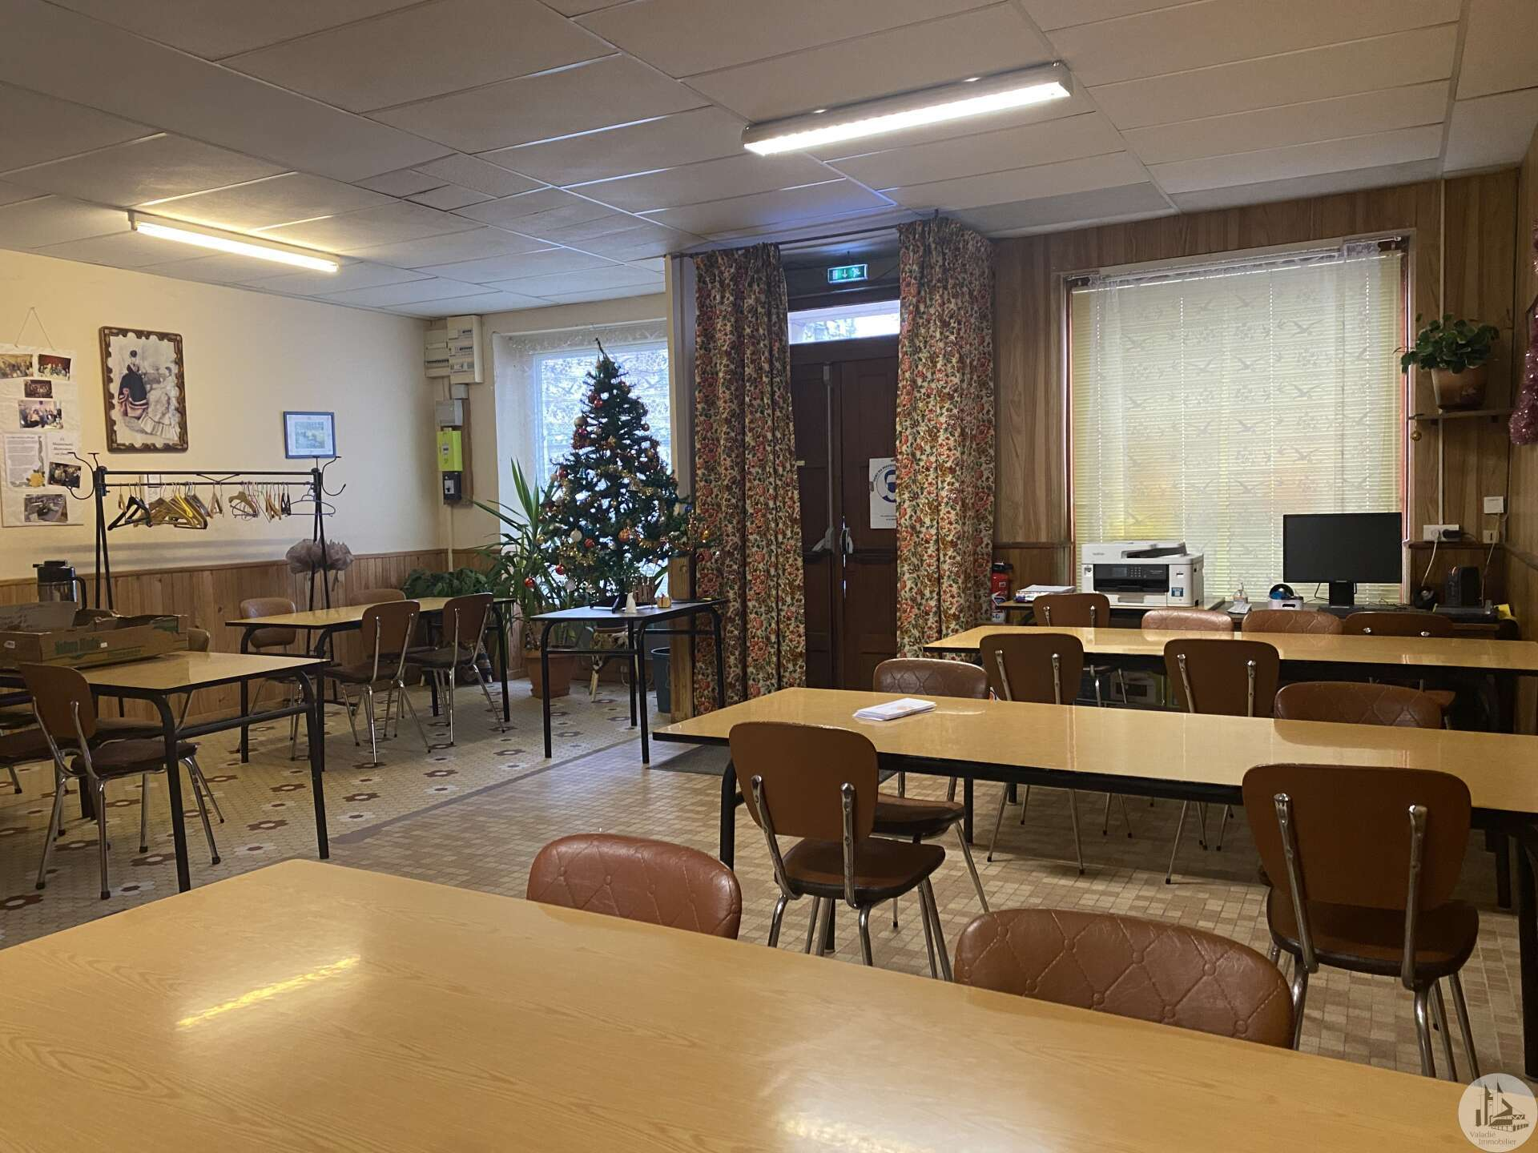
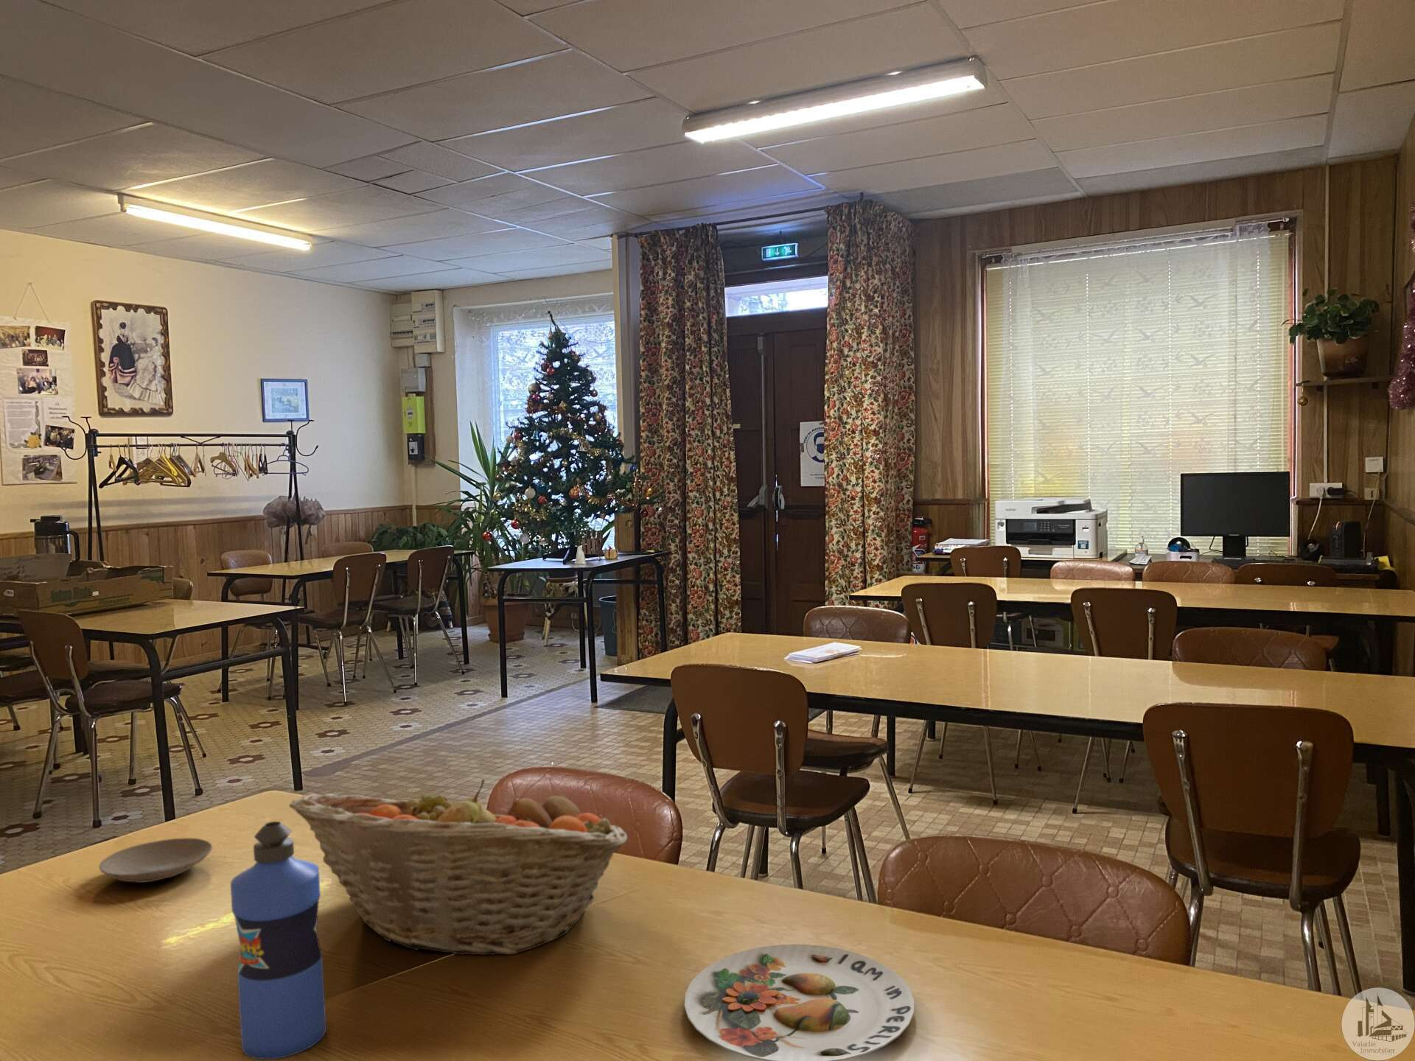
+ plate (798, 1001)
+ plate (157, 863)
+ fruit basket (461, 845)
+ water bottle (279, 931)
